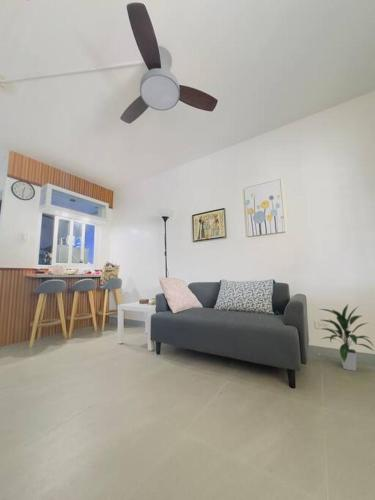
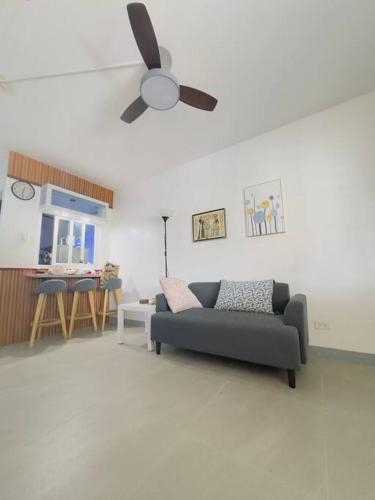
- indoor plant (344, 335)
